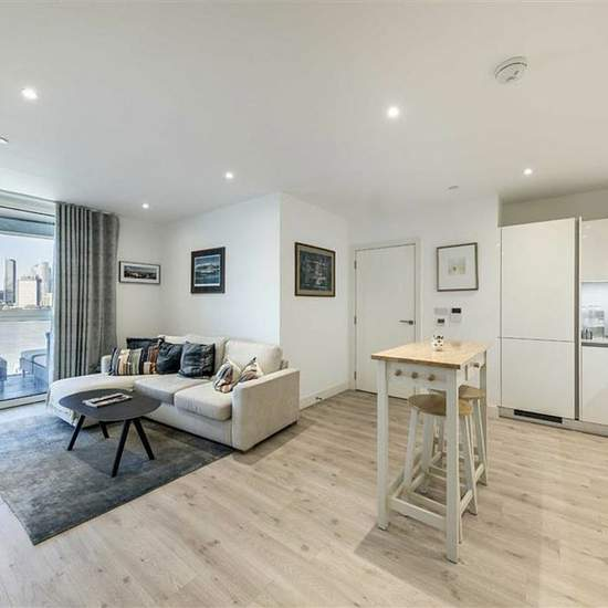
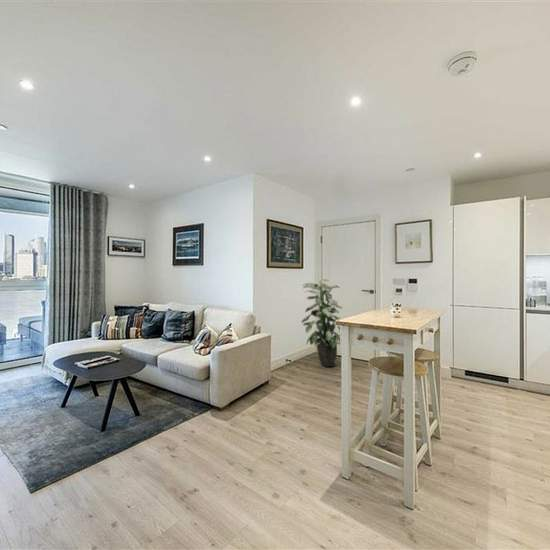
+ indoor plant (323, 322)
